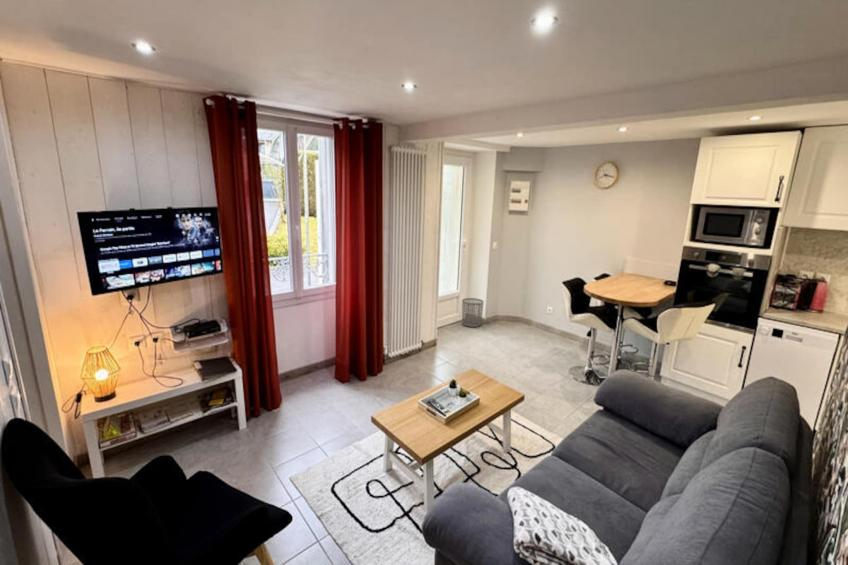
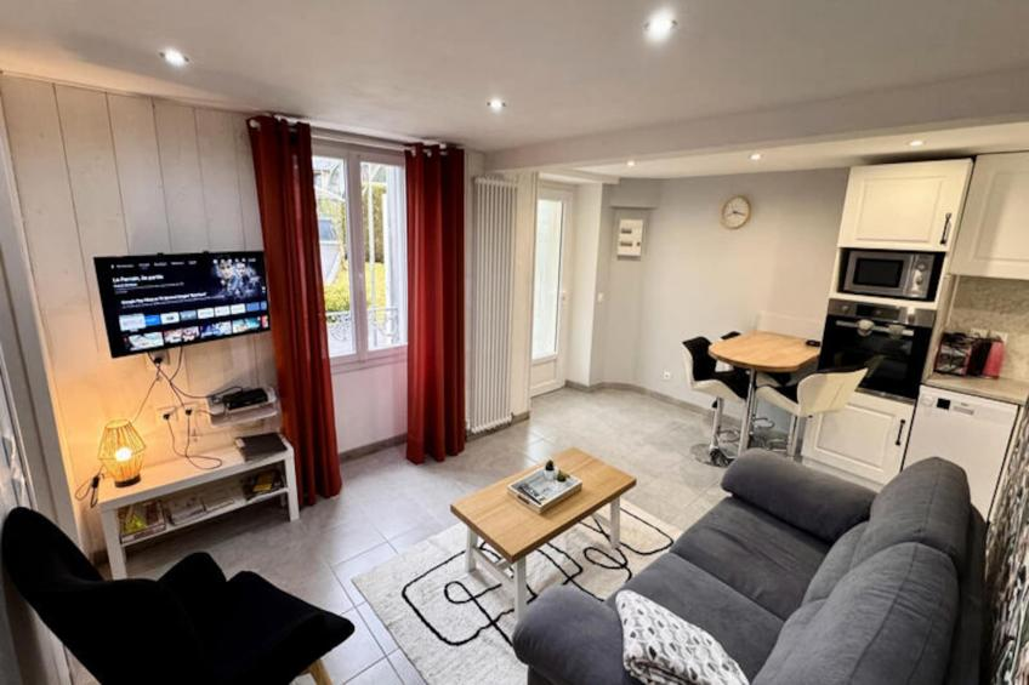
- waste bin (472, 312)
